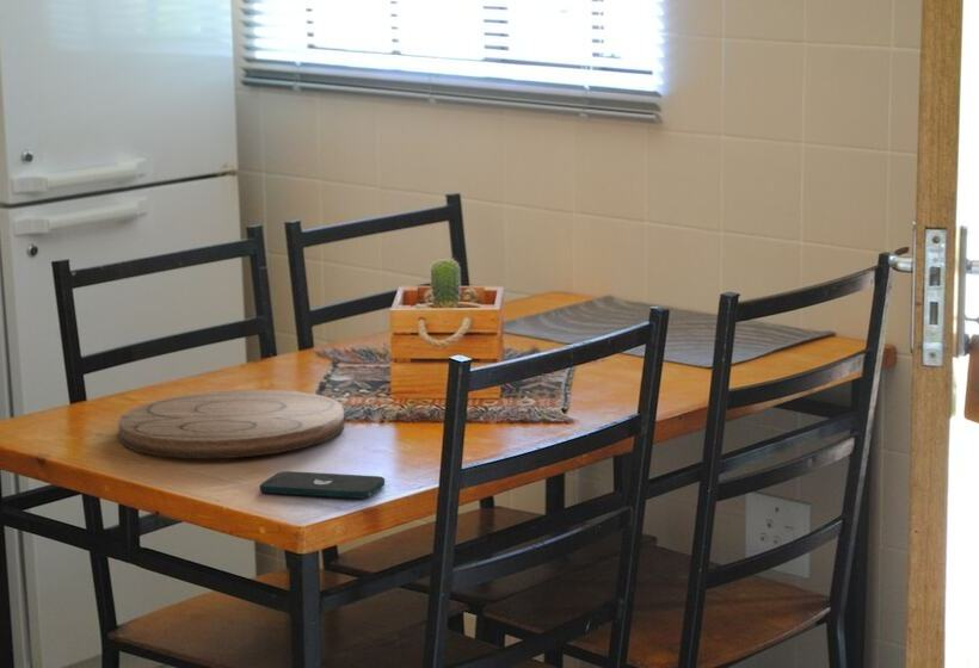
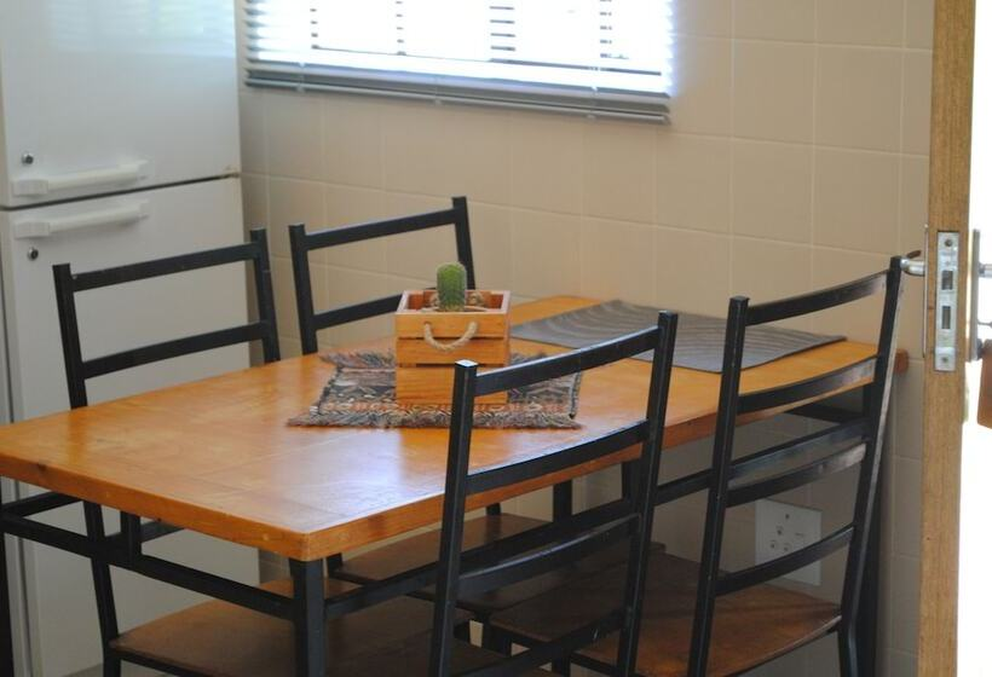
- cutting board (232, 421)
- smartphone (322, 484)
